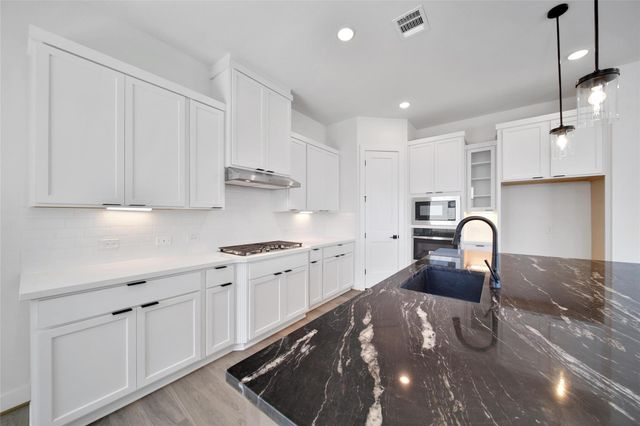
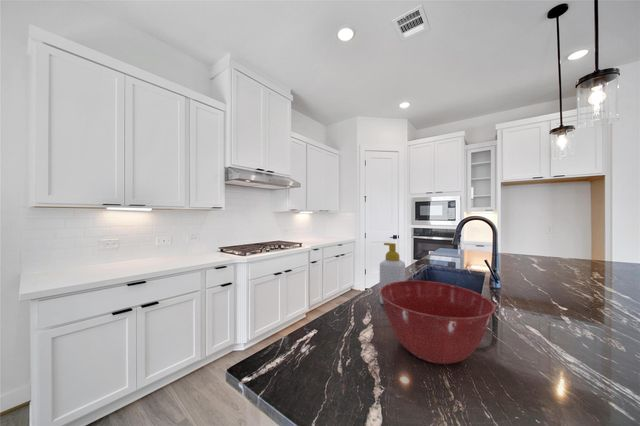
+ mixing bowl (432, 322)
+ soap bottle (392, 273)
